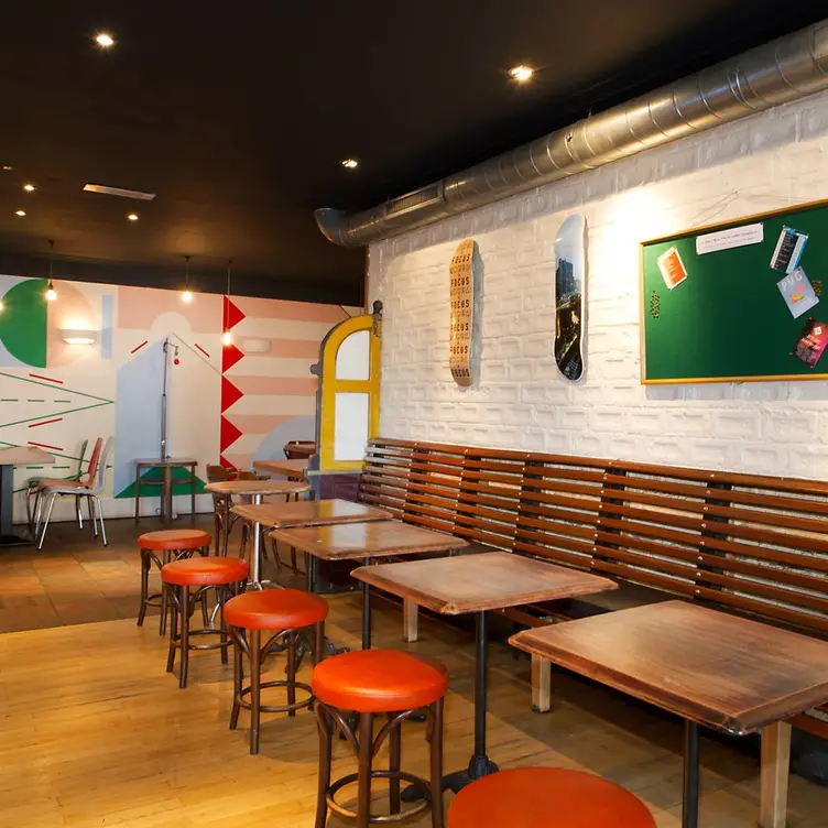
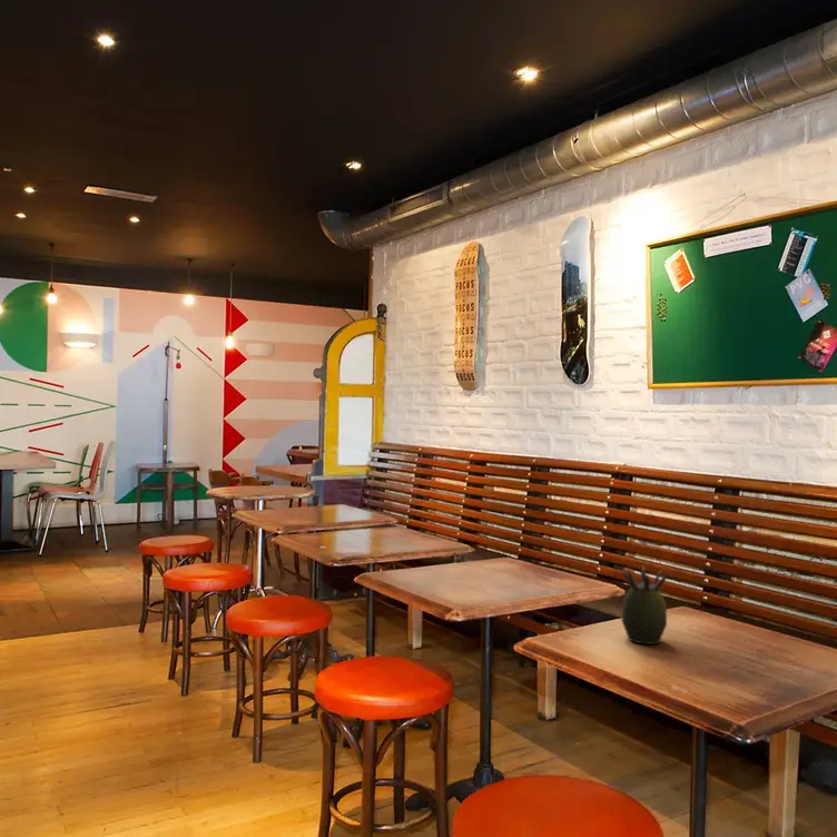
+ succulent plant (644, 604)
